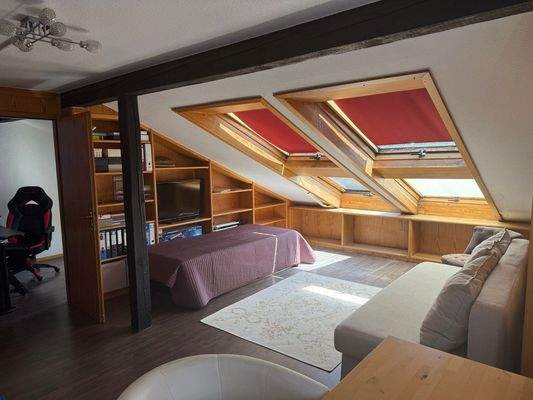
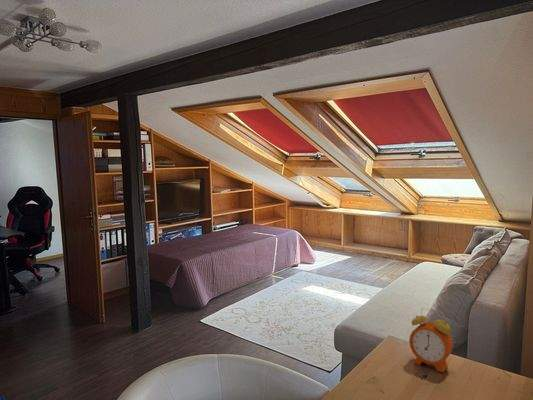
+ alarm clock (430, 337)
